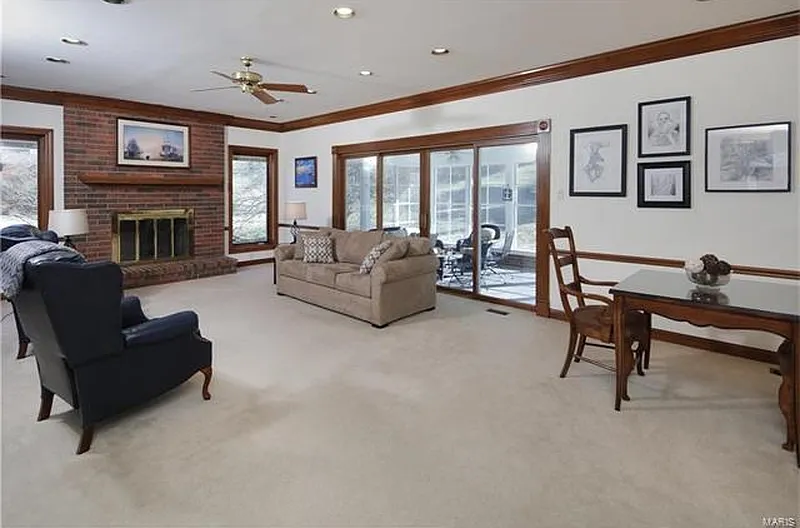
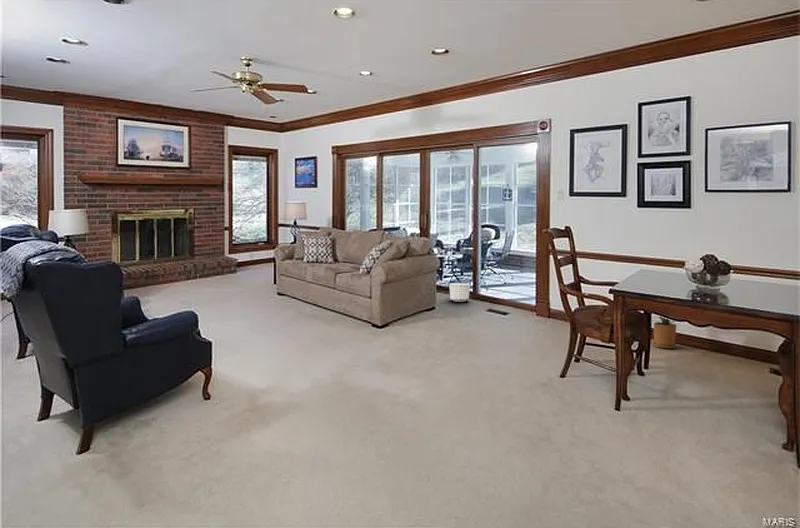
+ planter (459, 292)
+ house plant (664, 318)
